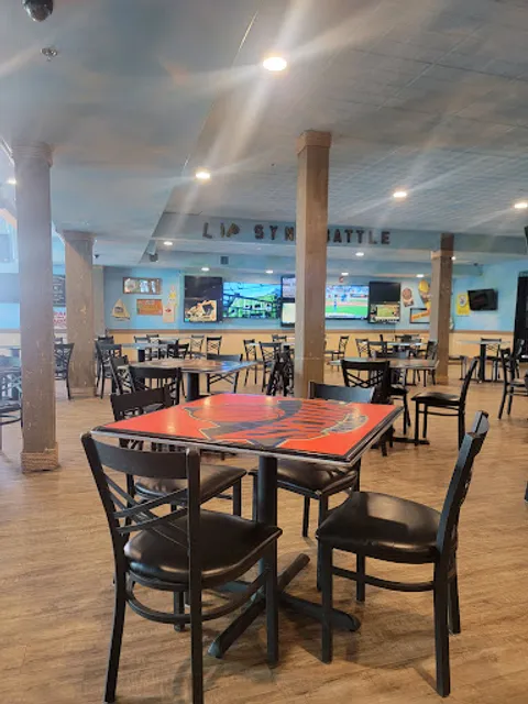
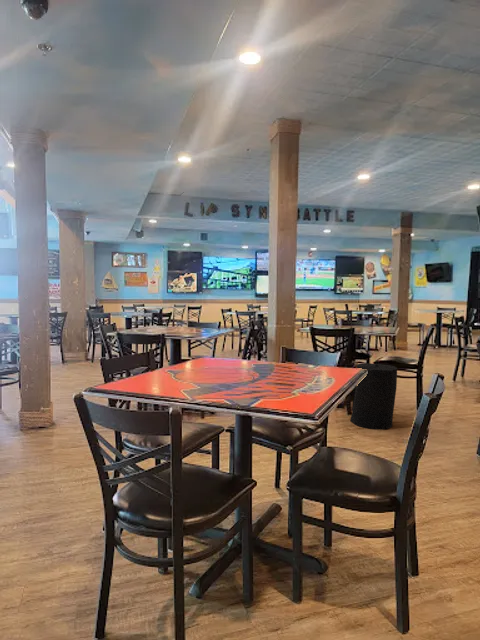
+ trash can (374, 392)
